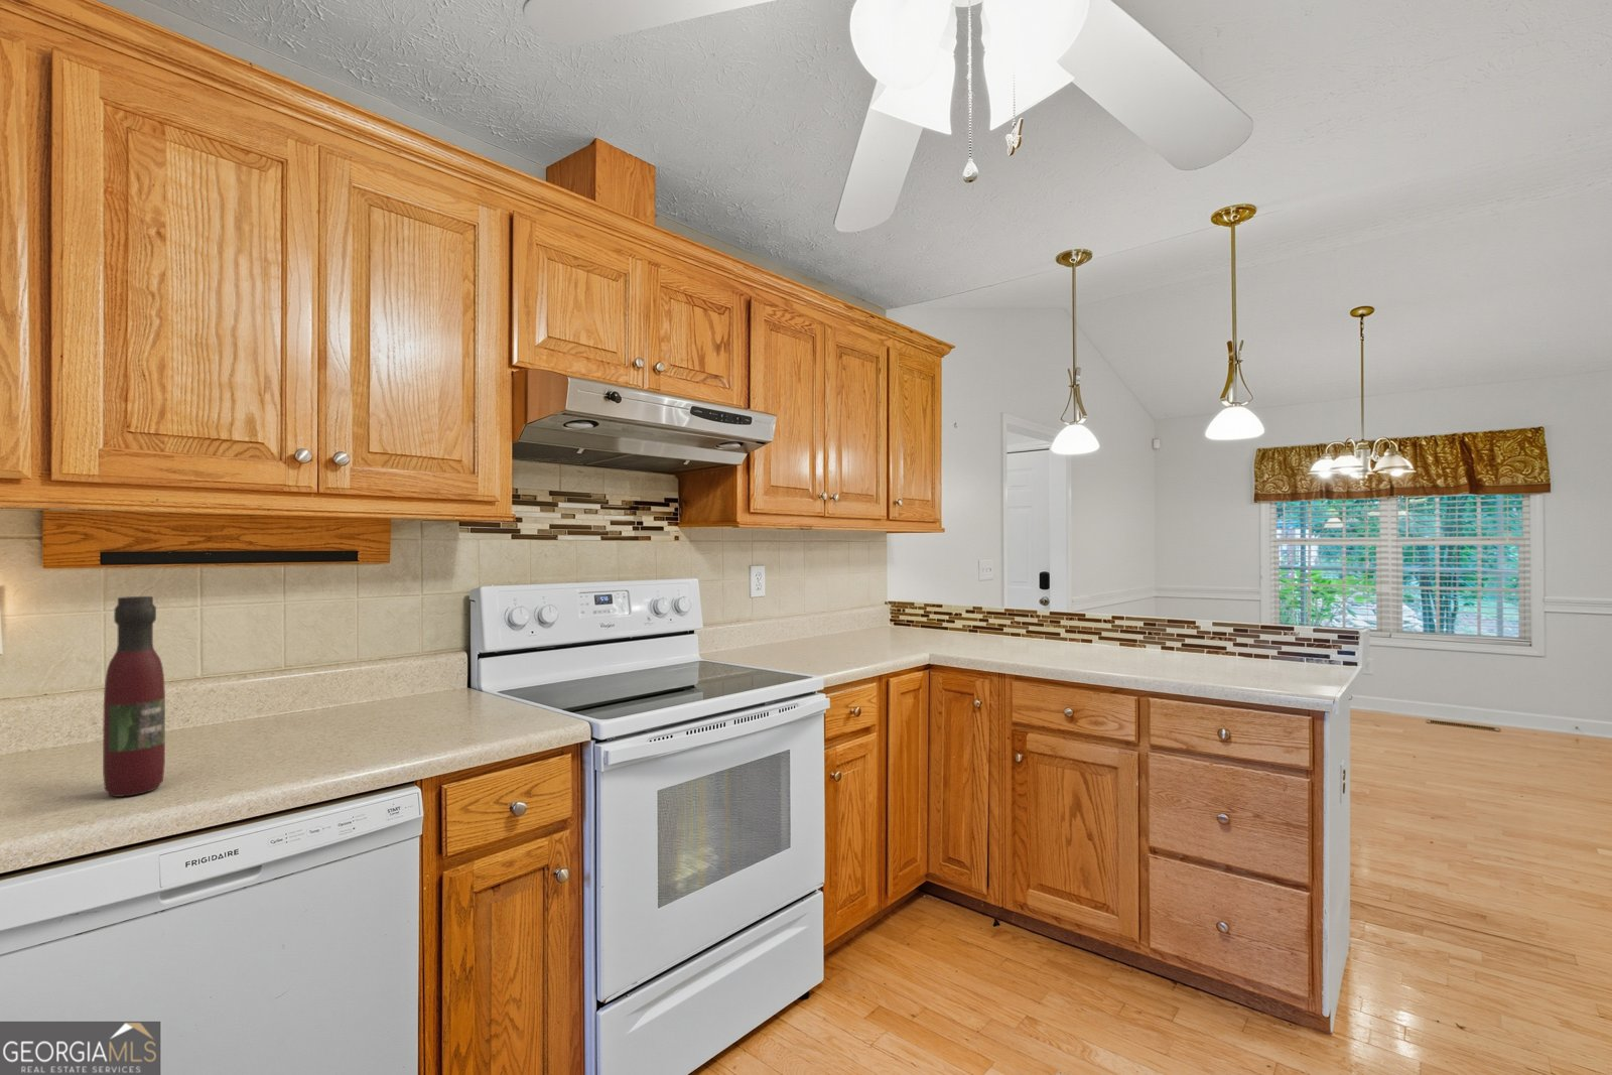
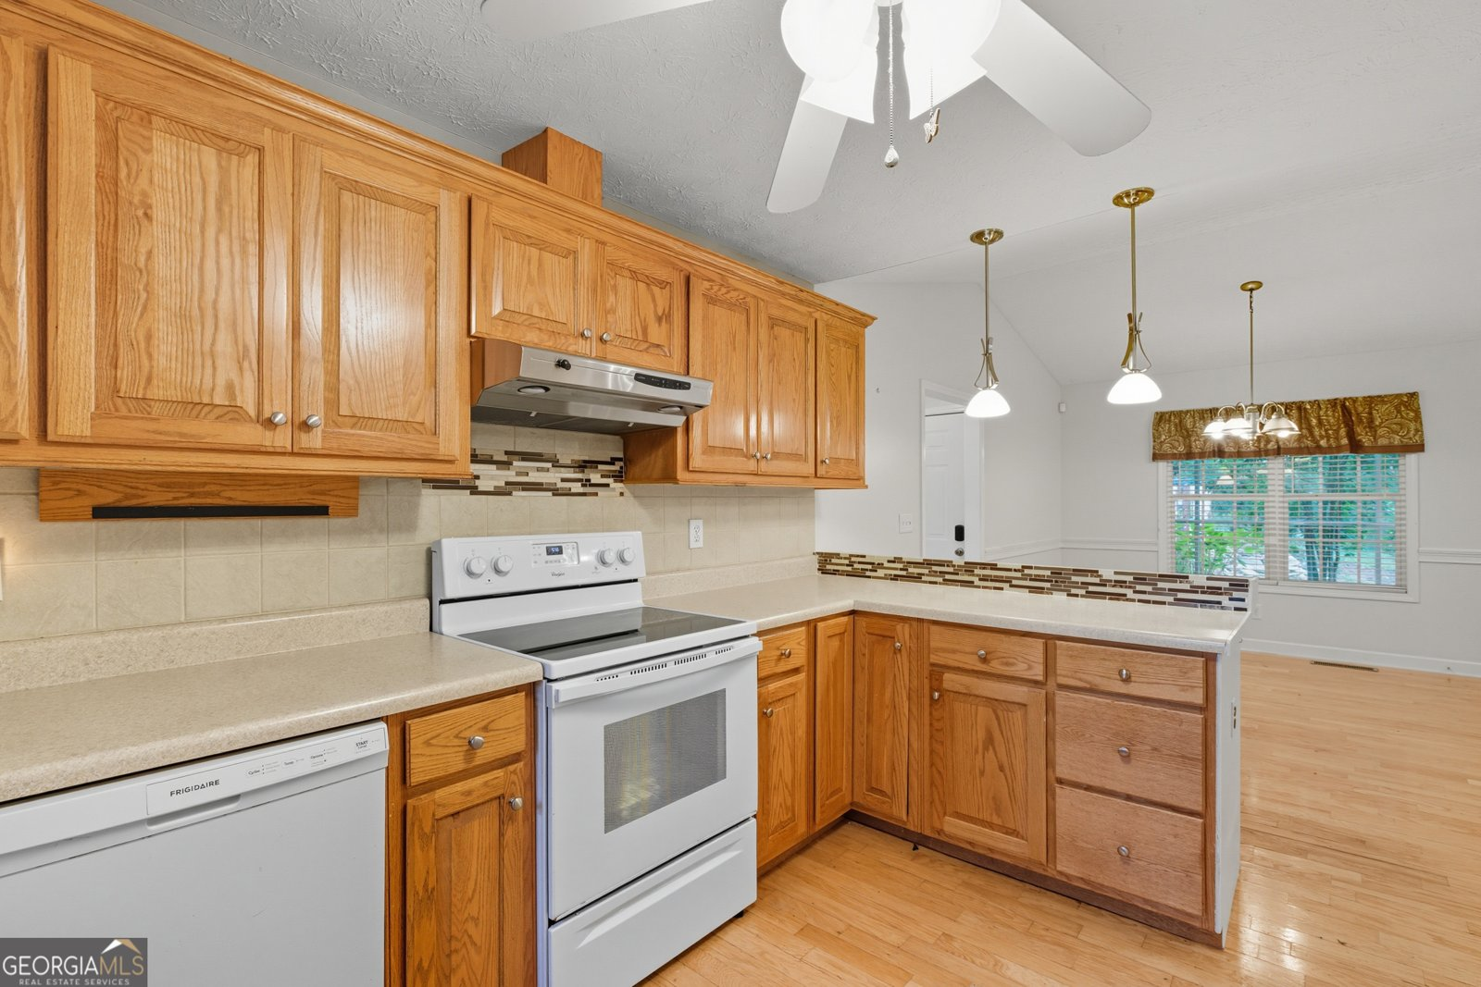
- wine bottle (136, 693)
